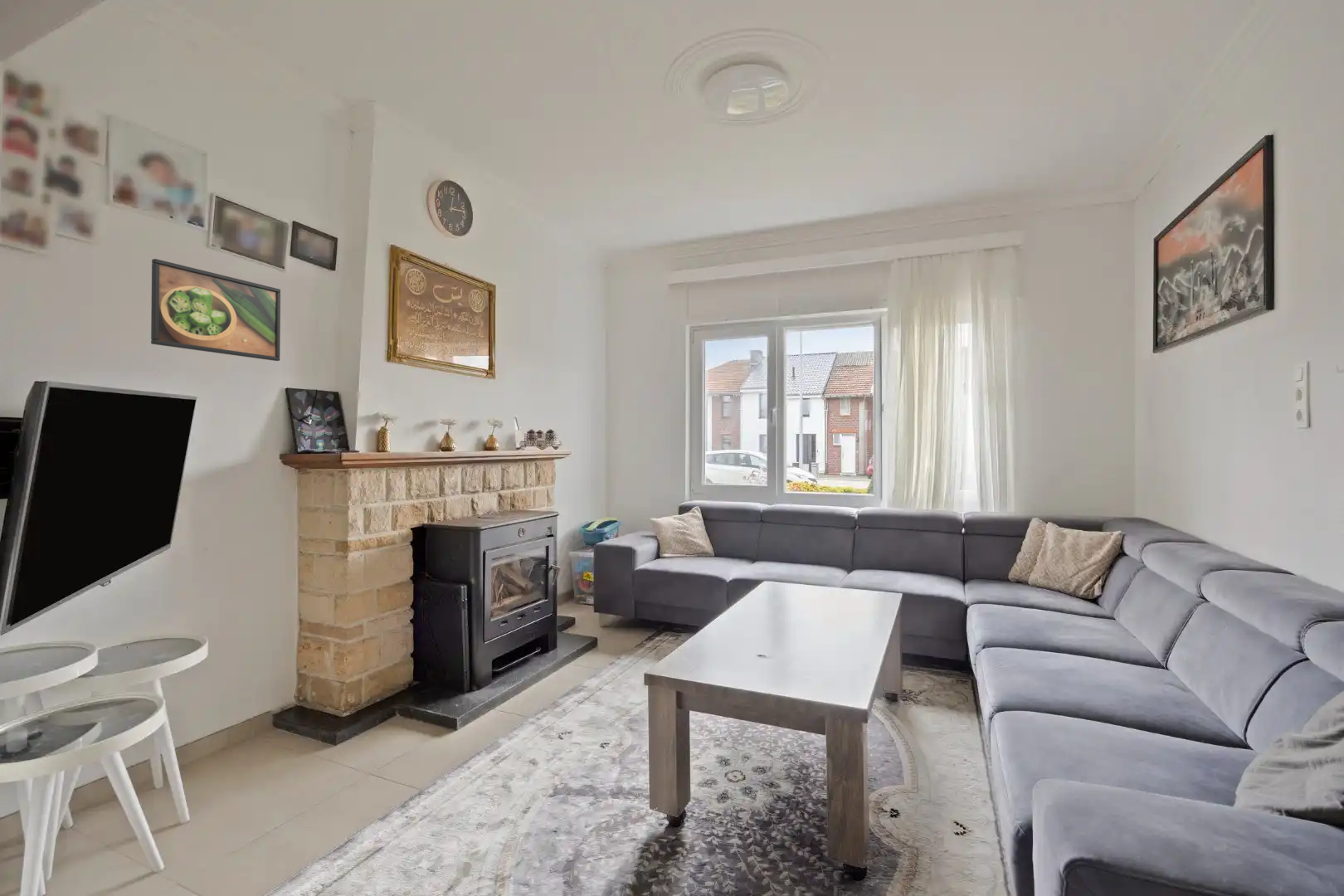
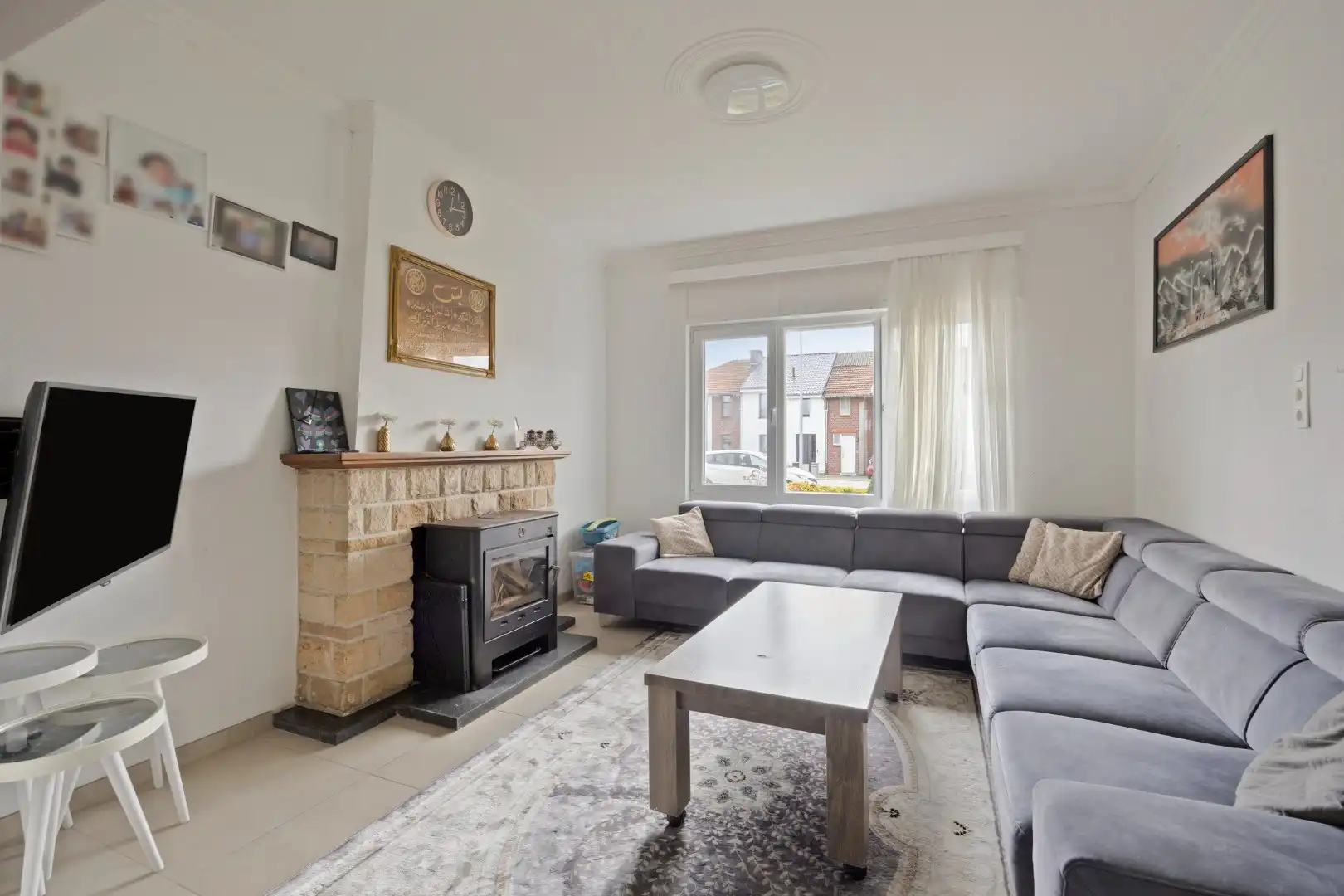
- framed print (221, 314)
